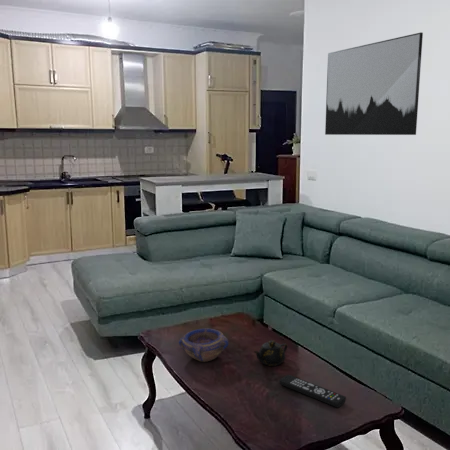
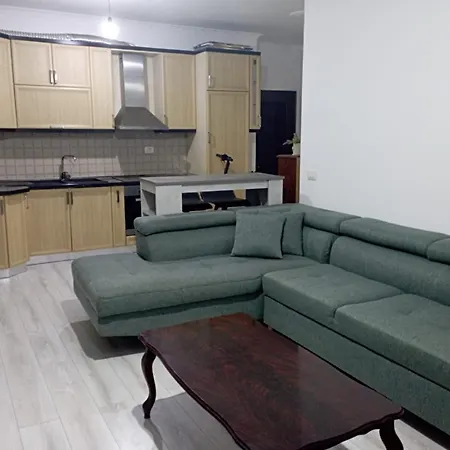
- remote control (311, 390)
- teapot (270, 351)
- wall art (367, 90)
- bowl (203, 346)
